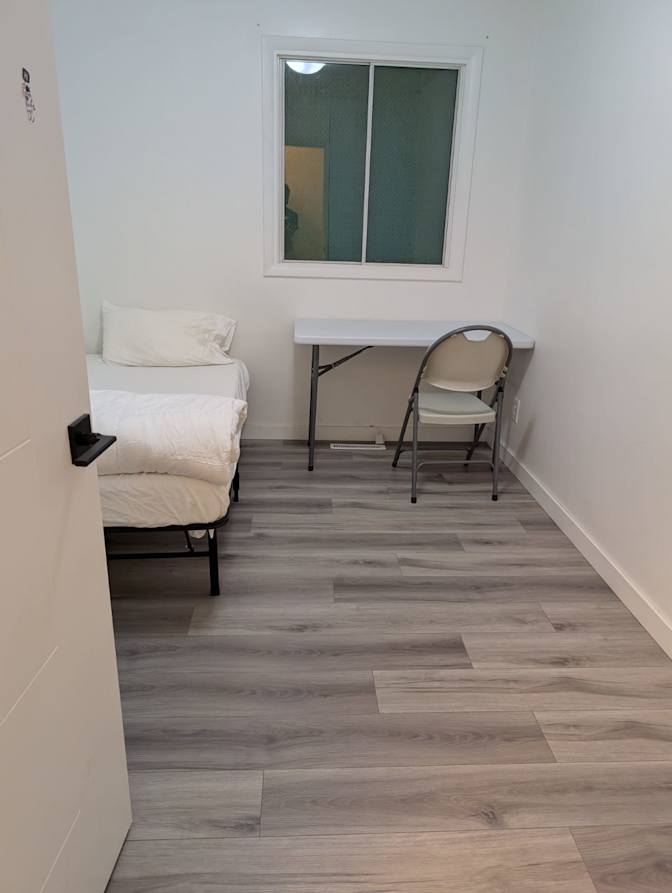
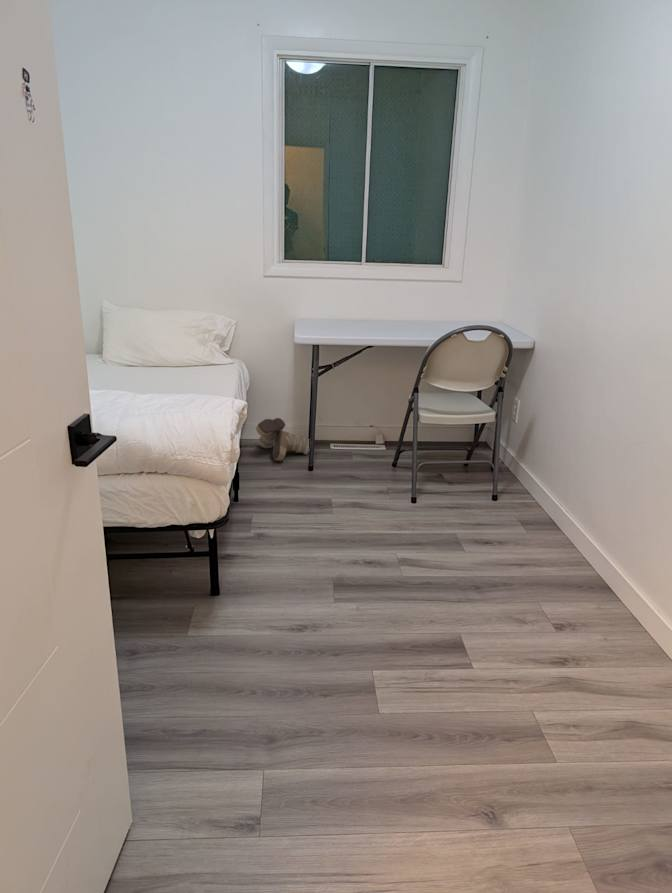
+ boots (283, 436)
